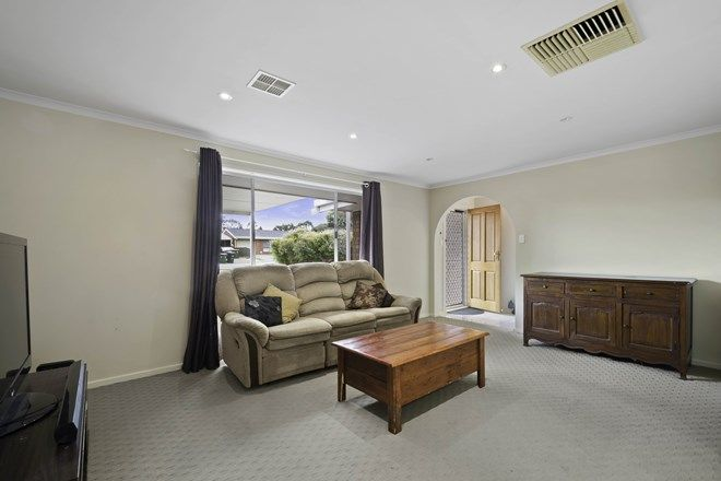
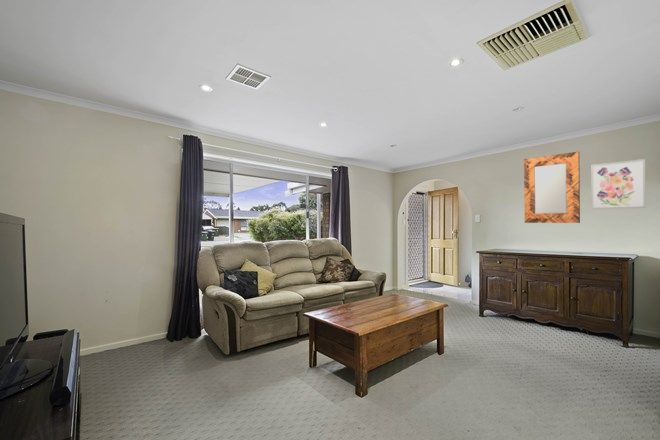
+ home mirror (550, 189)
+ wall art (617, 185)
